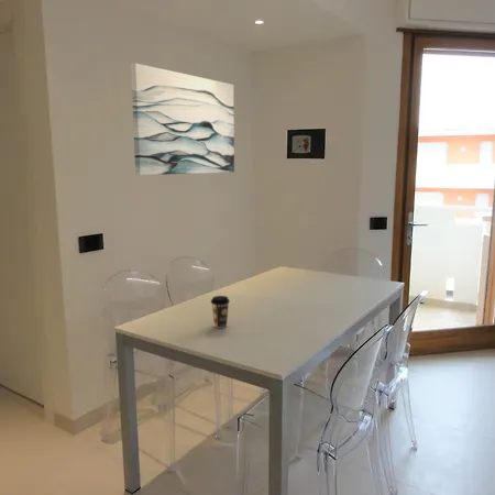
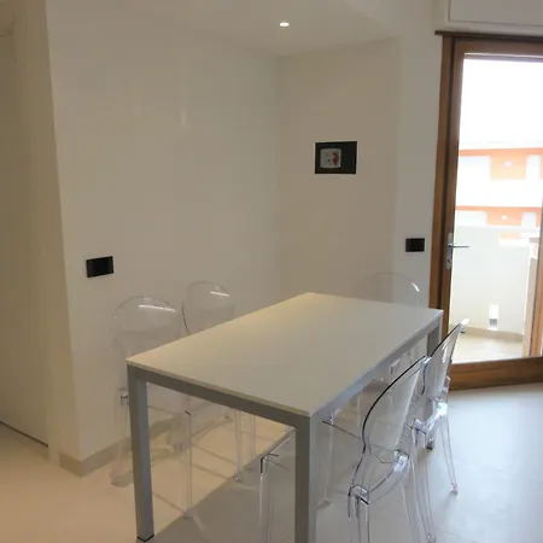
- wall art (189, 124)
- coffee cup (220, 311)
